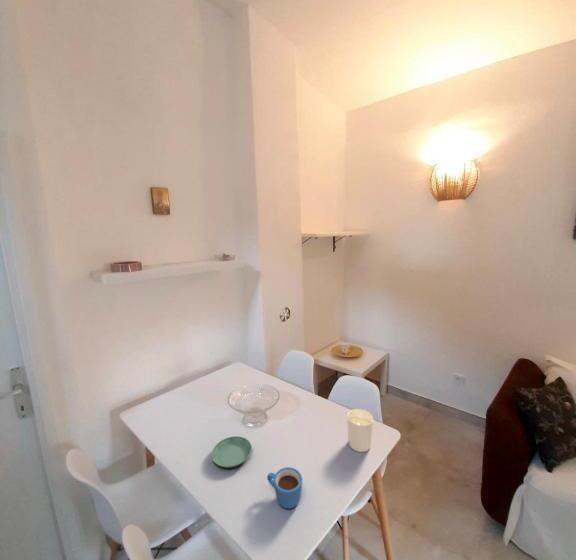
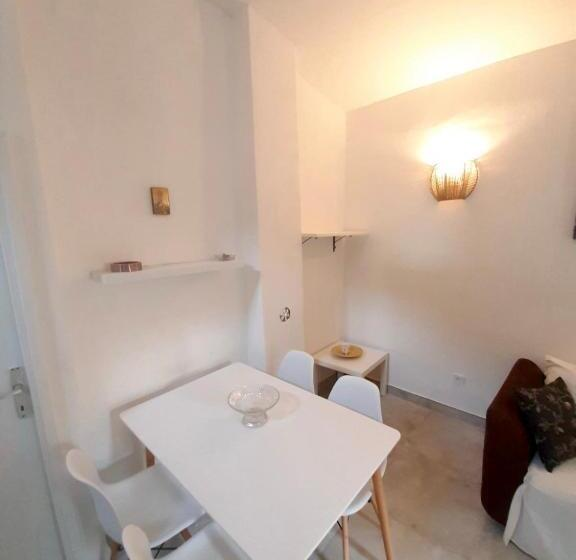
- candle holder (359, 430)
- mug (284, 487)
- saucer (232, 453)
